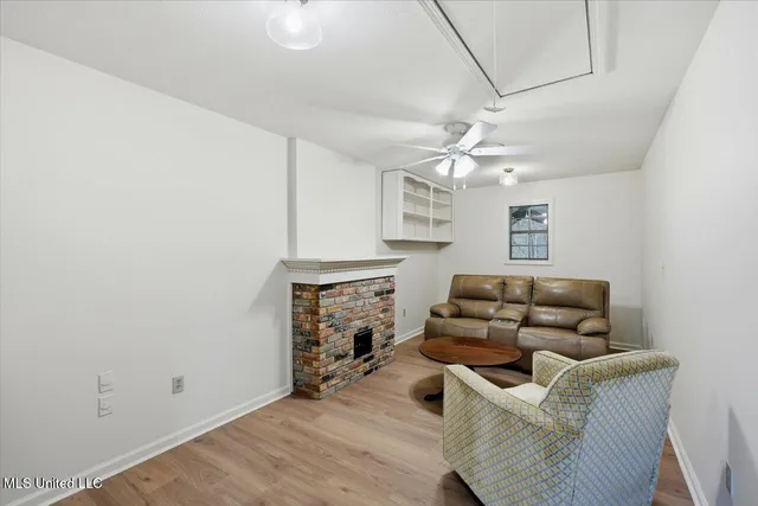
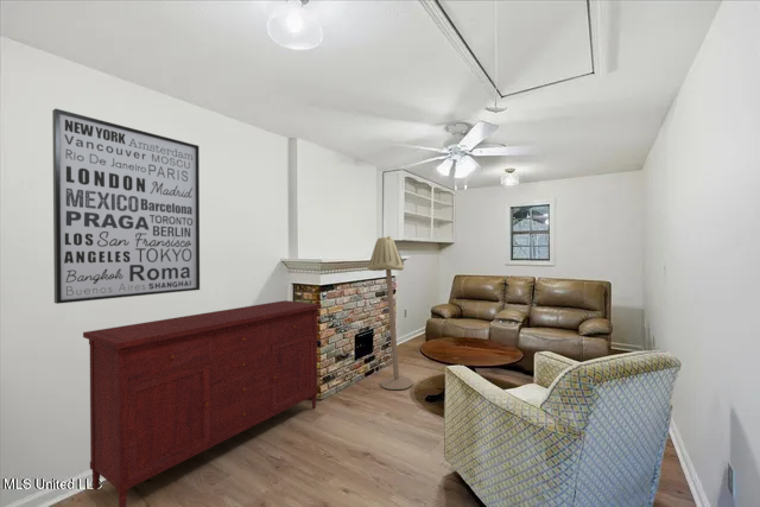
+ wall art (137, 213)
+ sideboard (227, 378)
+ floor lamp (388, 309)
